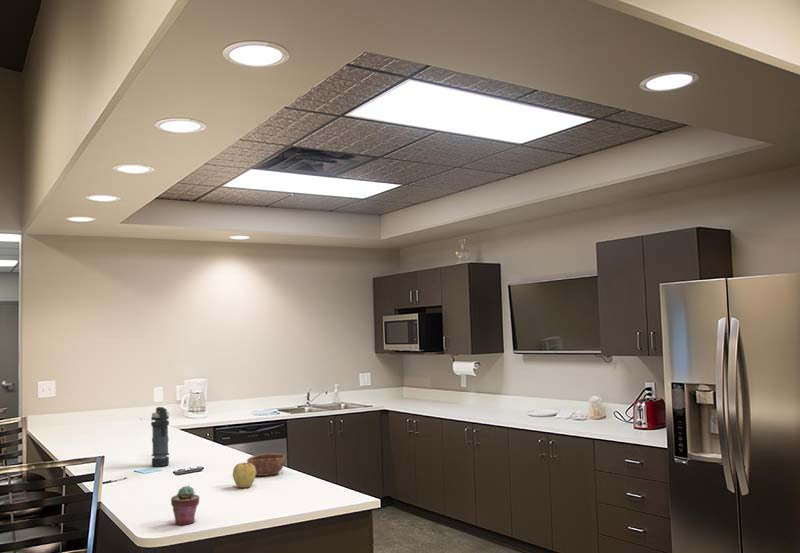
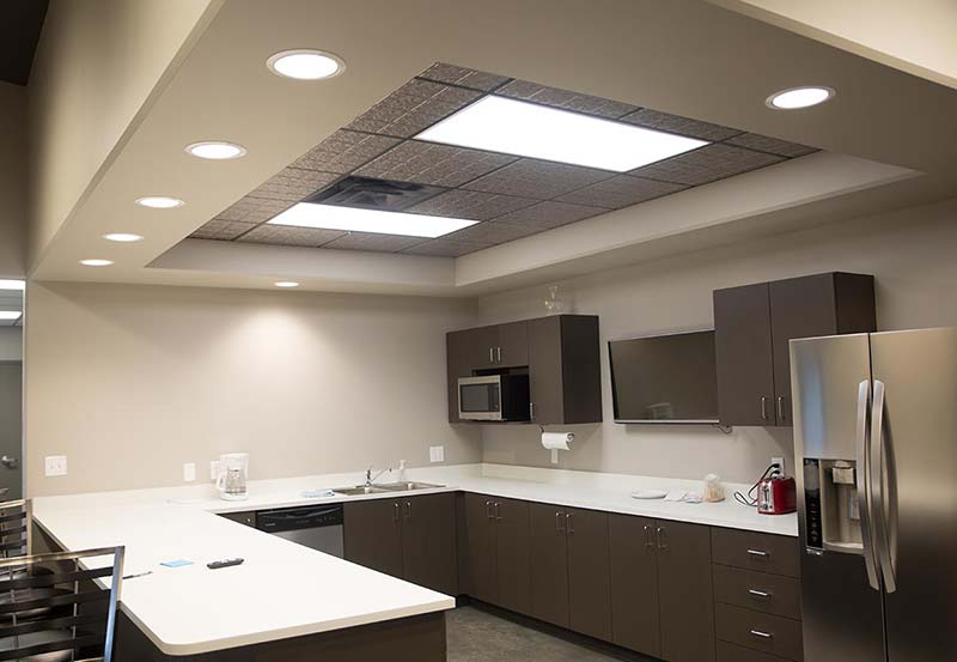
- bowl (266, 464)
- apple (244, 474)
- smoke grenade (161, 436)
- potted succulent (185, 504)
